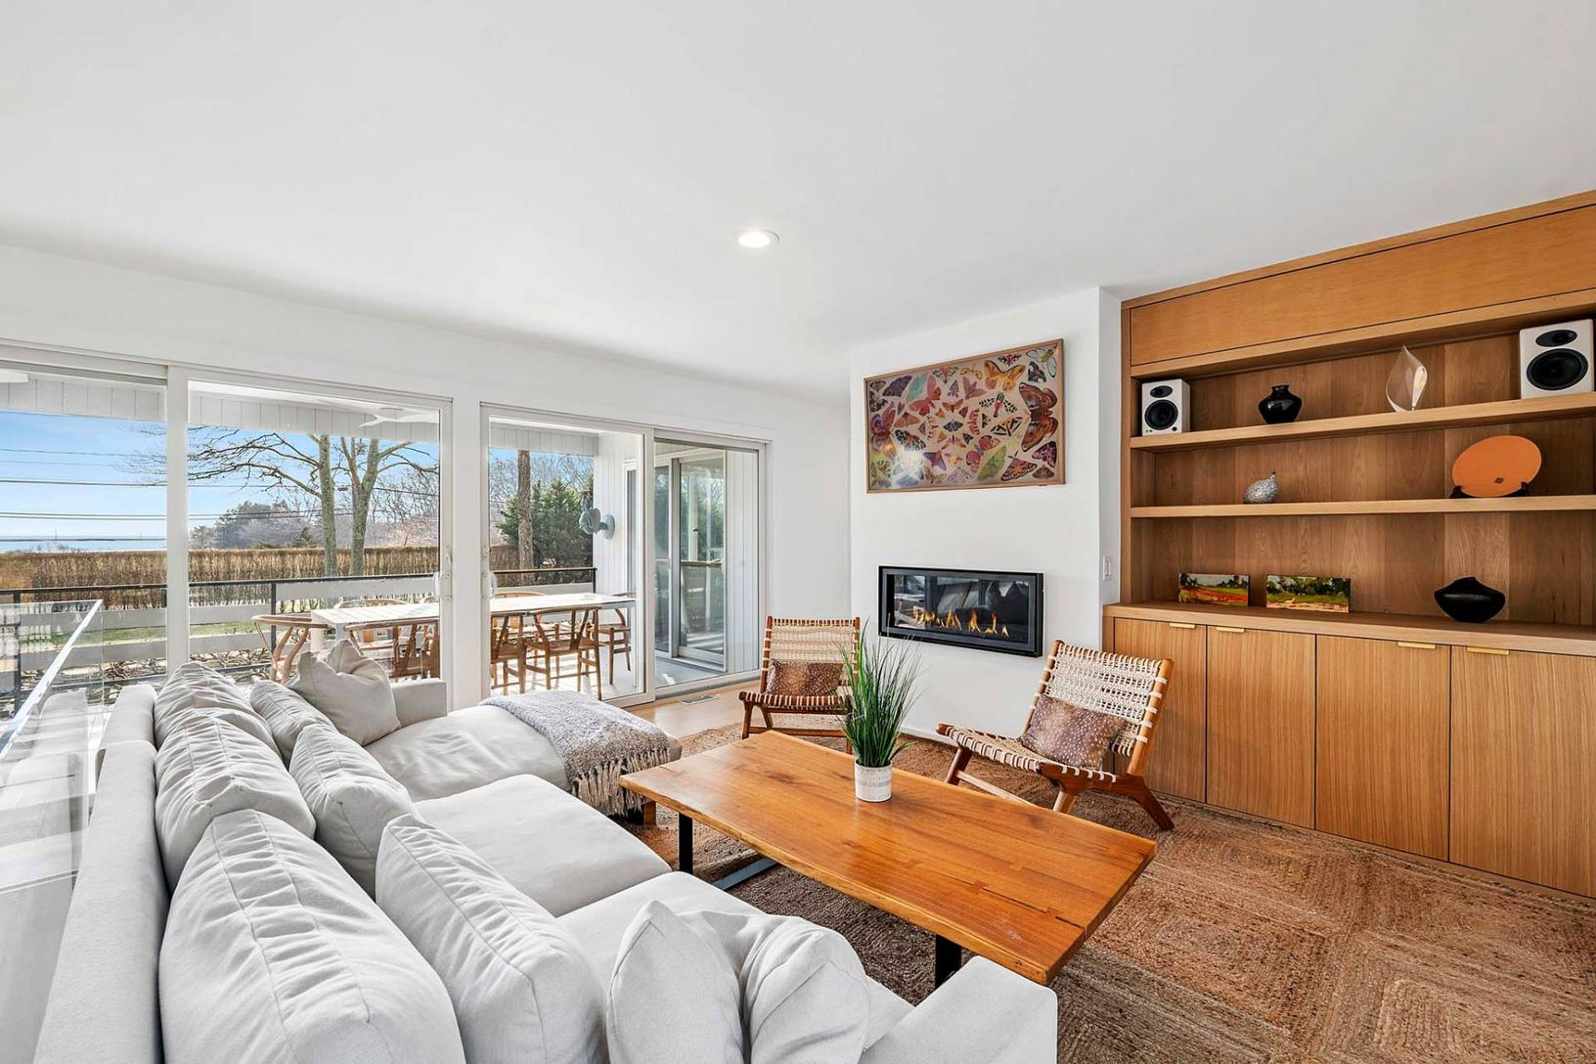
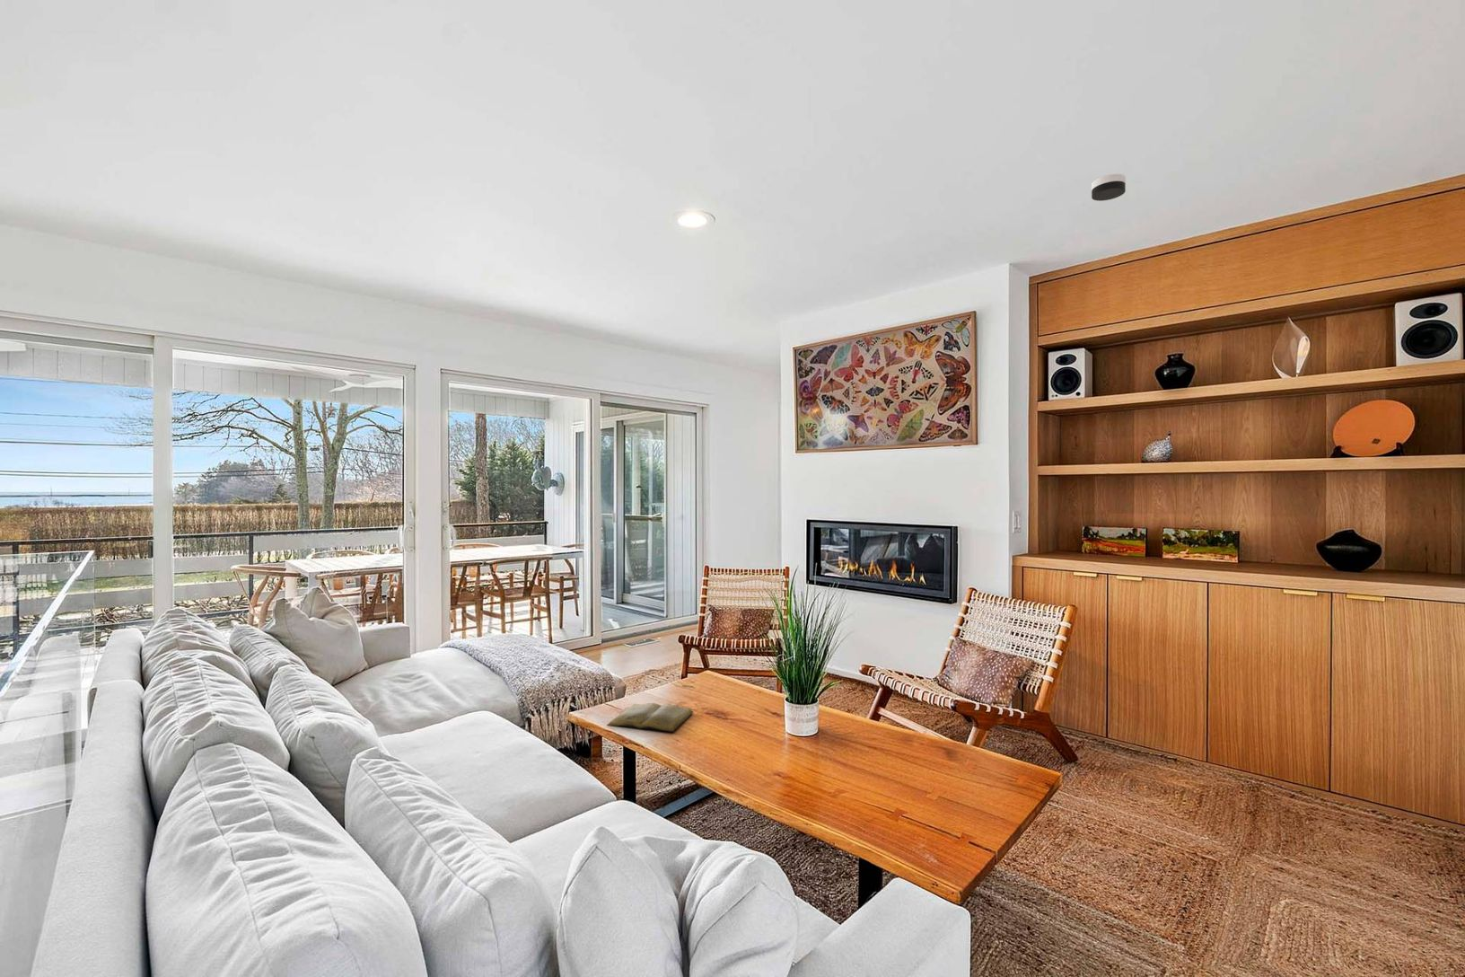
+ book (651, 715)
+ smoke detector (1107, 186)
